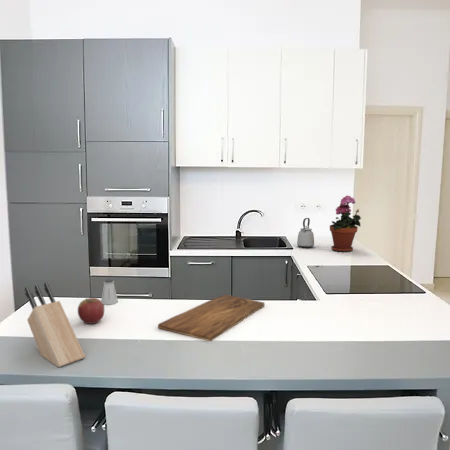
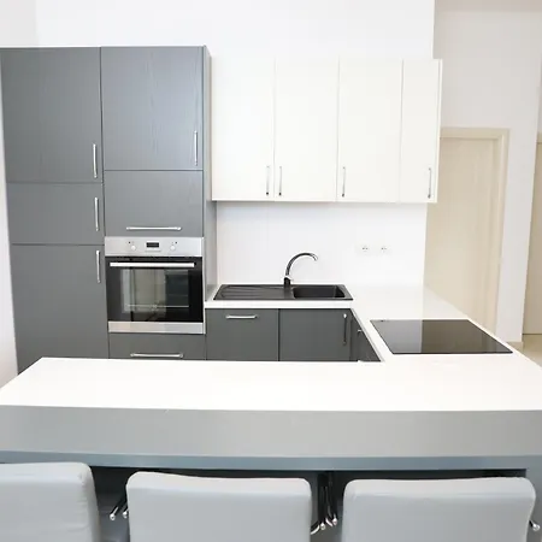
- apple (91, 309)
- kettle (307, 232)
- saltshaker (109, 291)
- knife block (52, 321)
- potted plant (344, 222)
- cutting board (216, 314)
